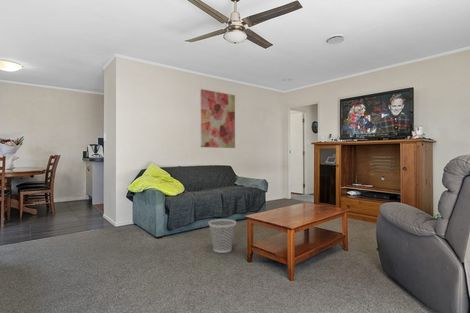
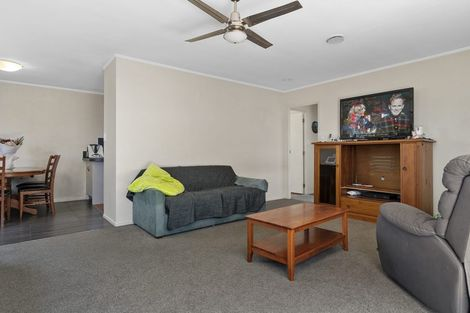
- wastebasket (222, 235)
- wall art (218, 120)
